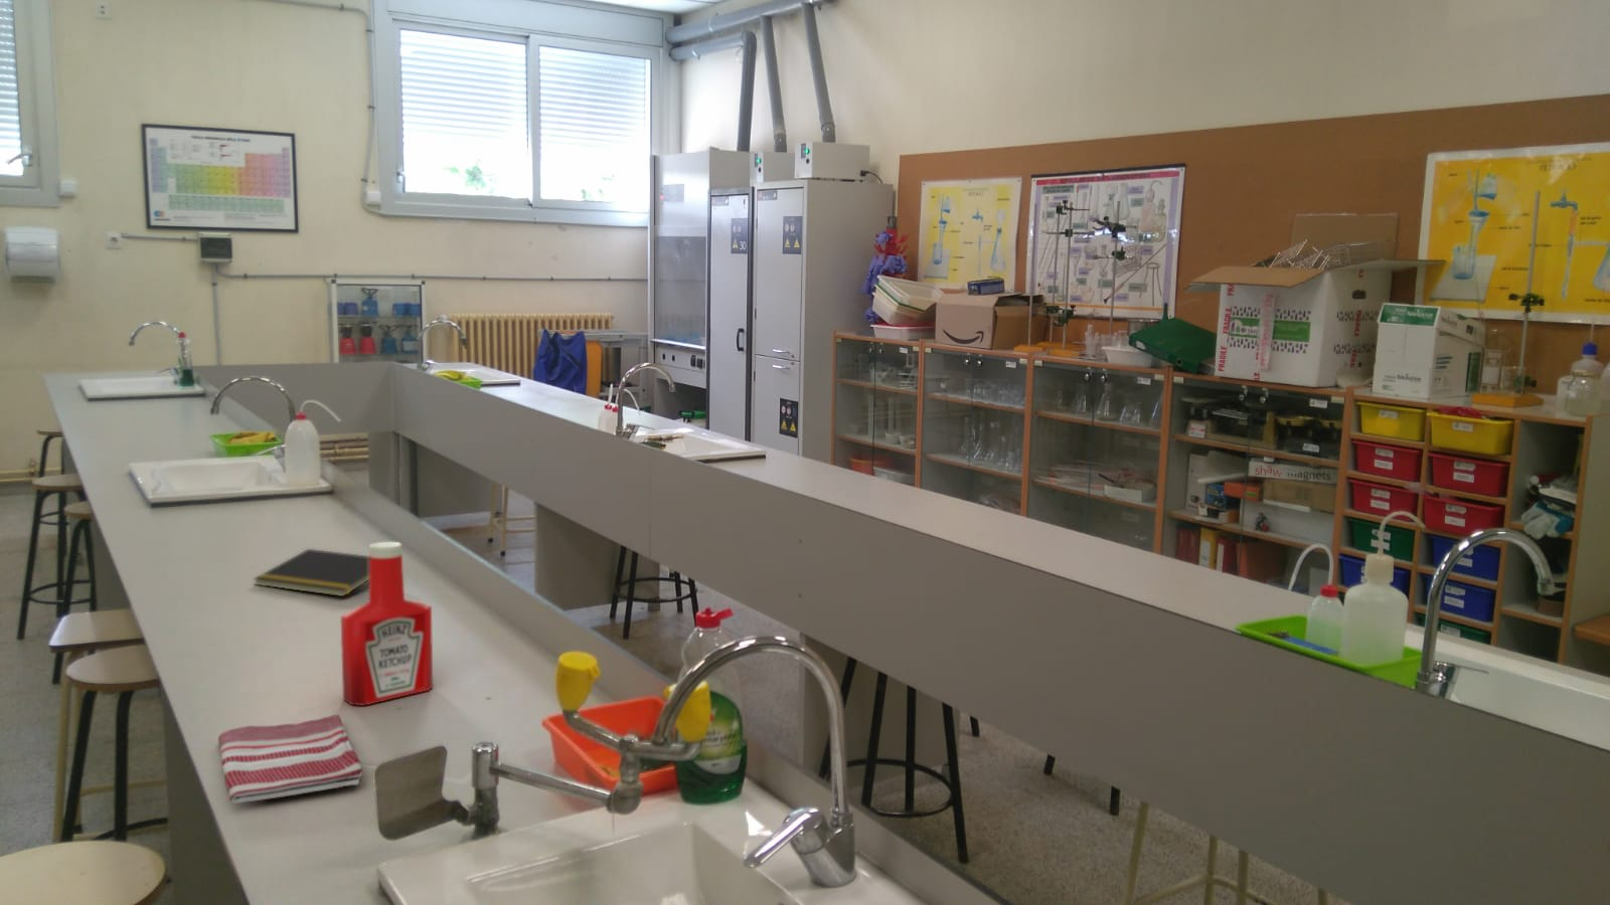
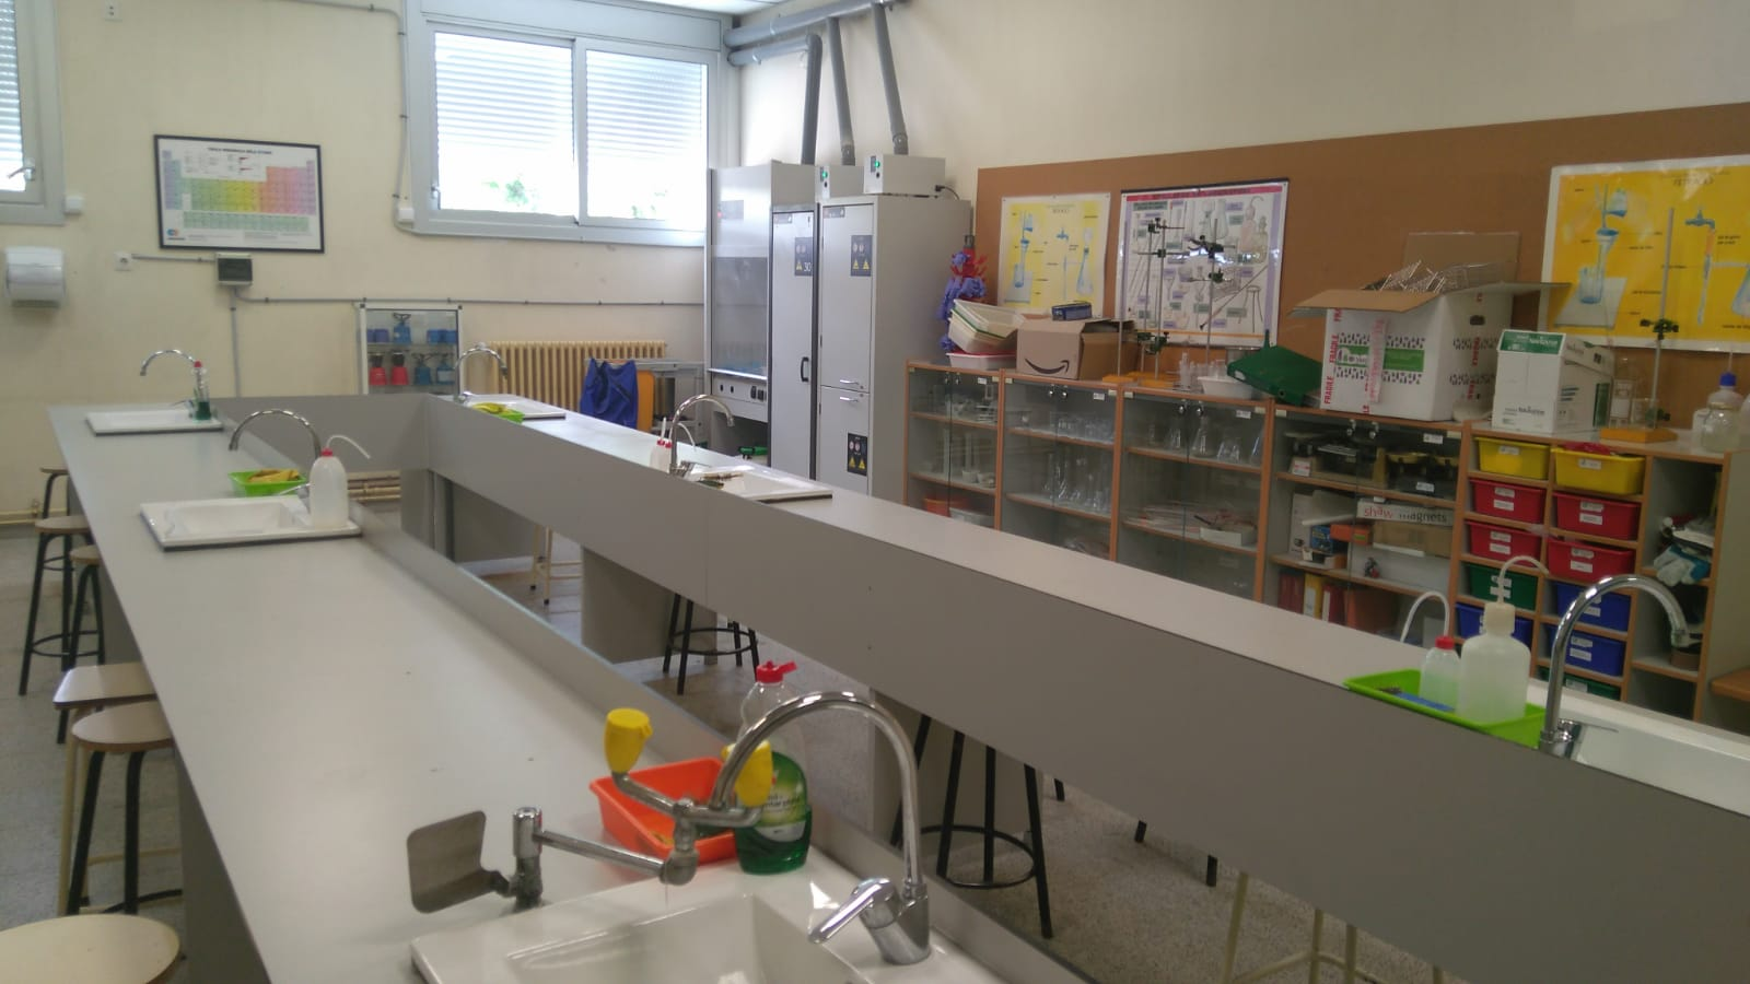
- soap bottle (386, 620)
- dish towel (289, 755)
- notepad (325, 571)
